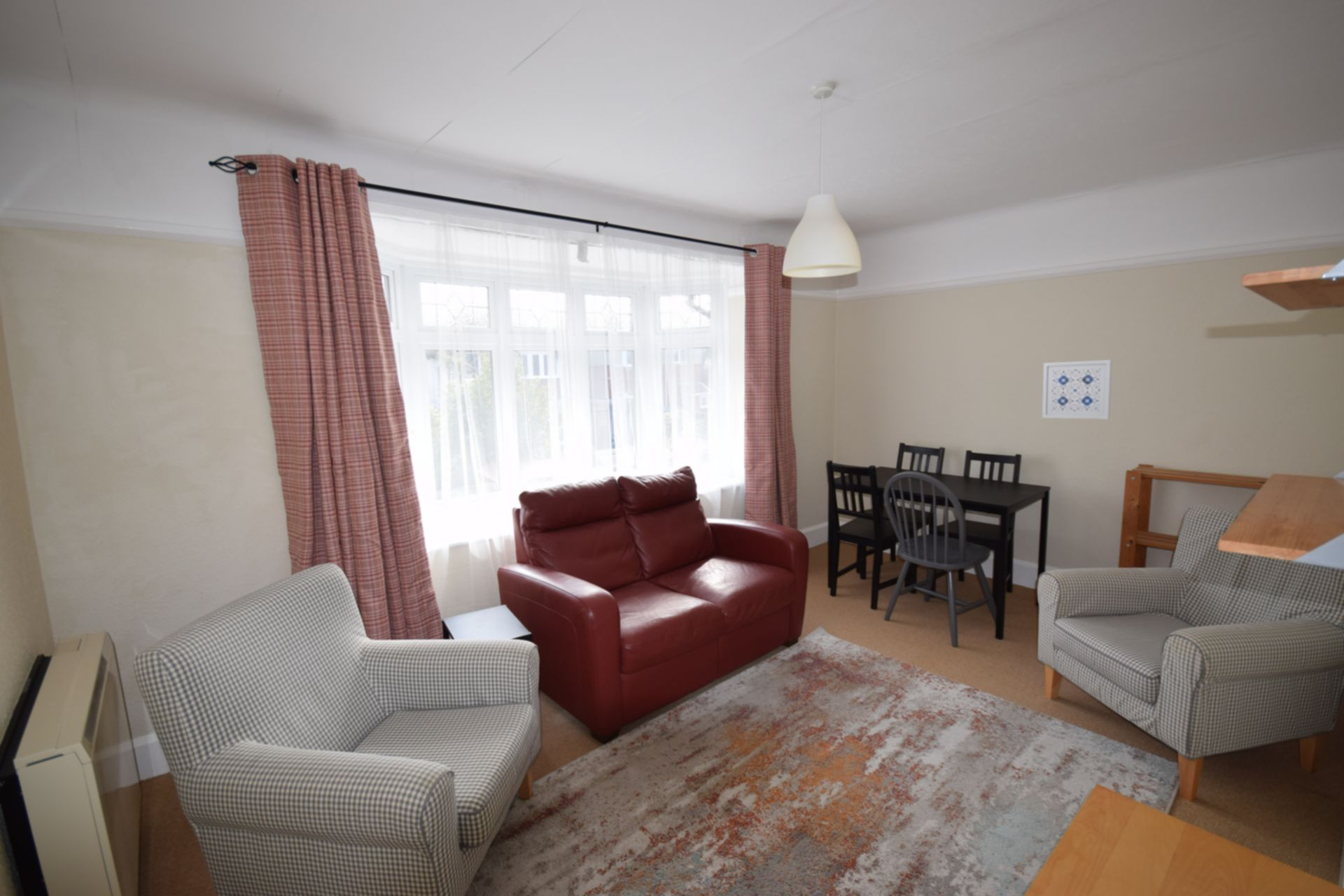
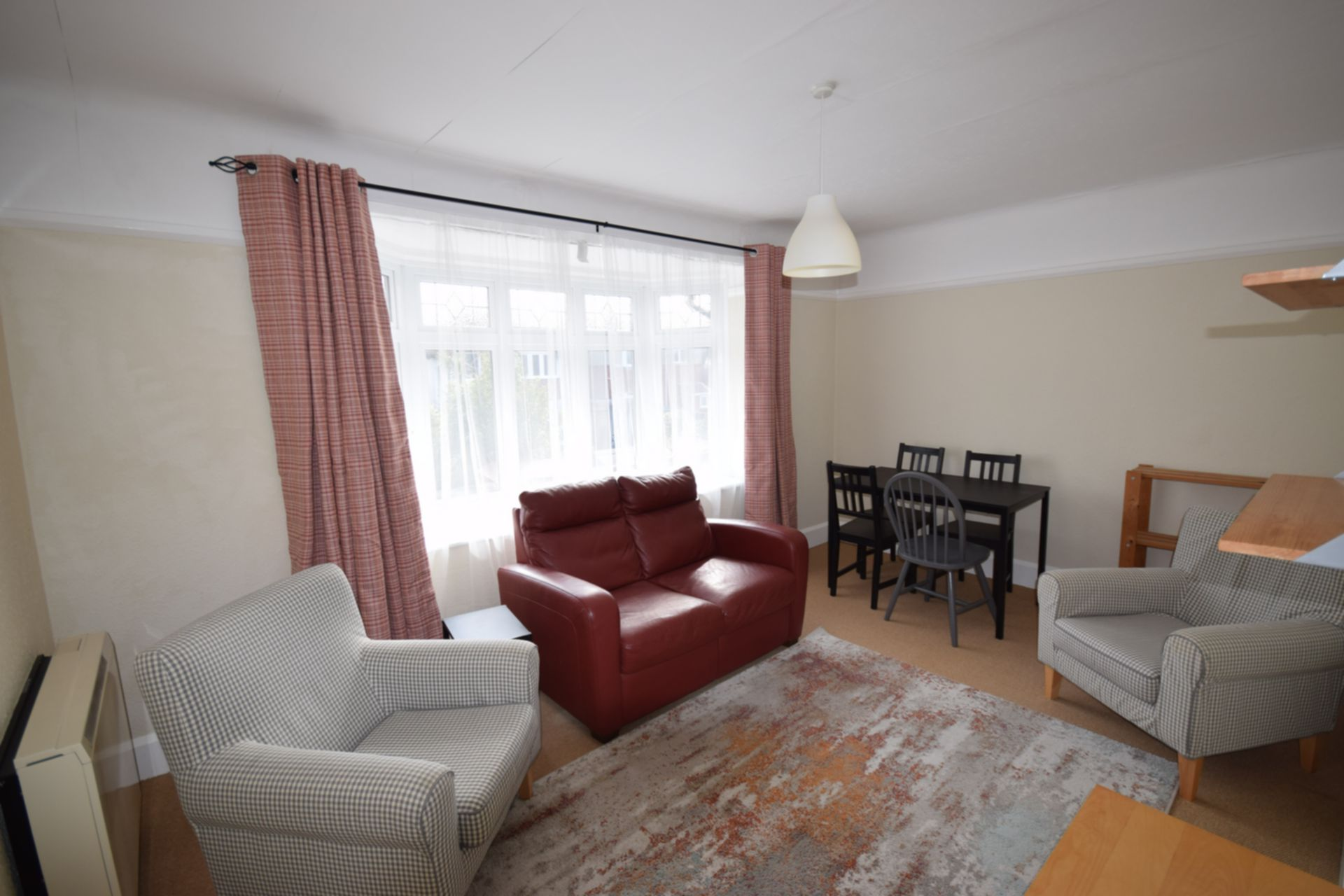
- wall art (1075, 390)
